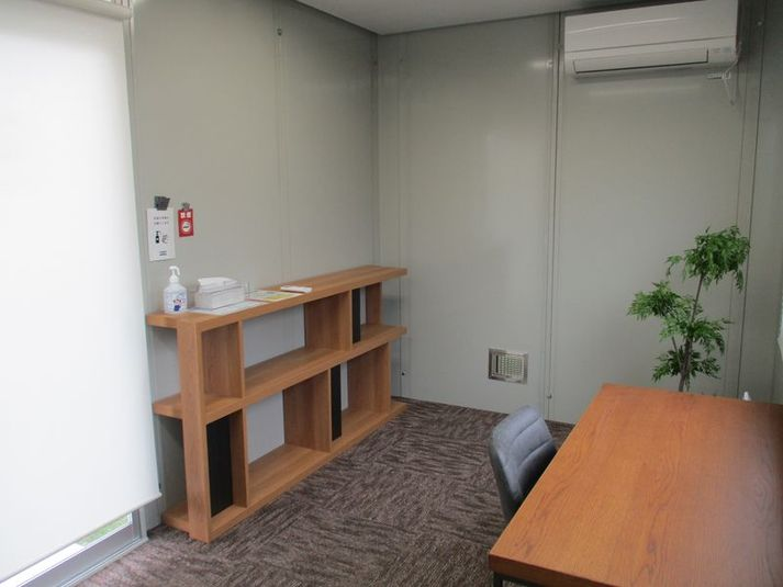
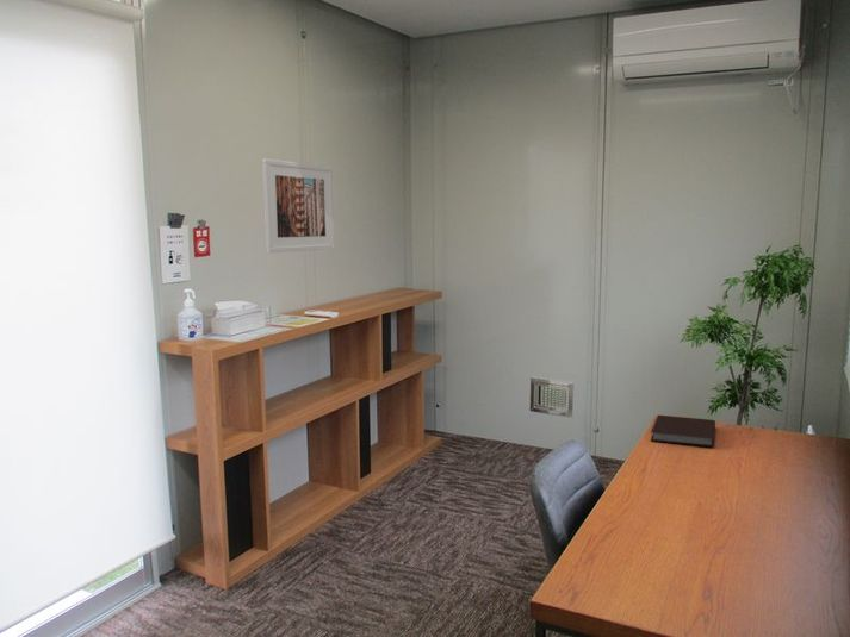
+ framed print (300, 207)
+ notebook (683, 430)
